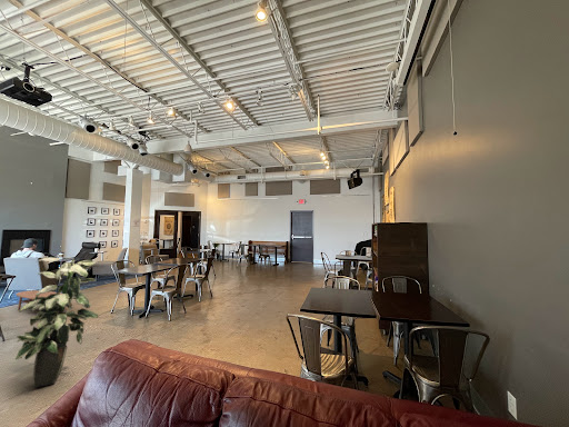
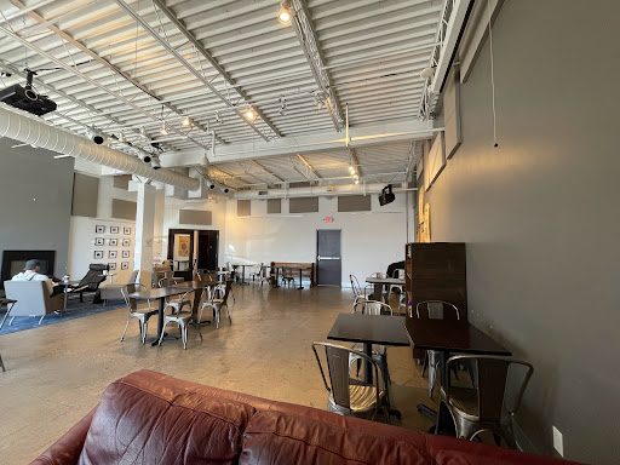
- indoor plant (56, 317)
- coffee table (41, 296)
